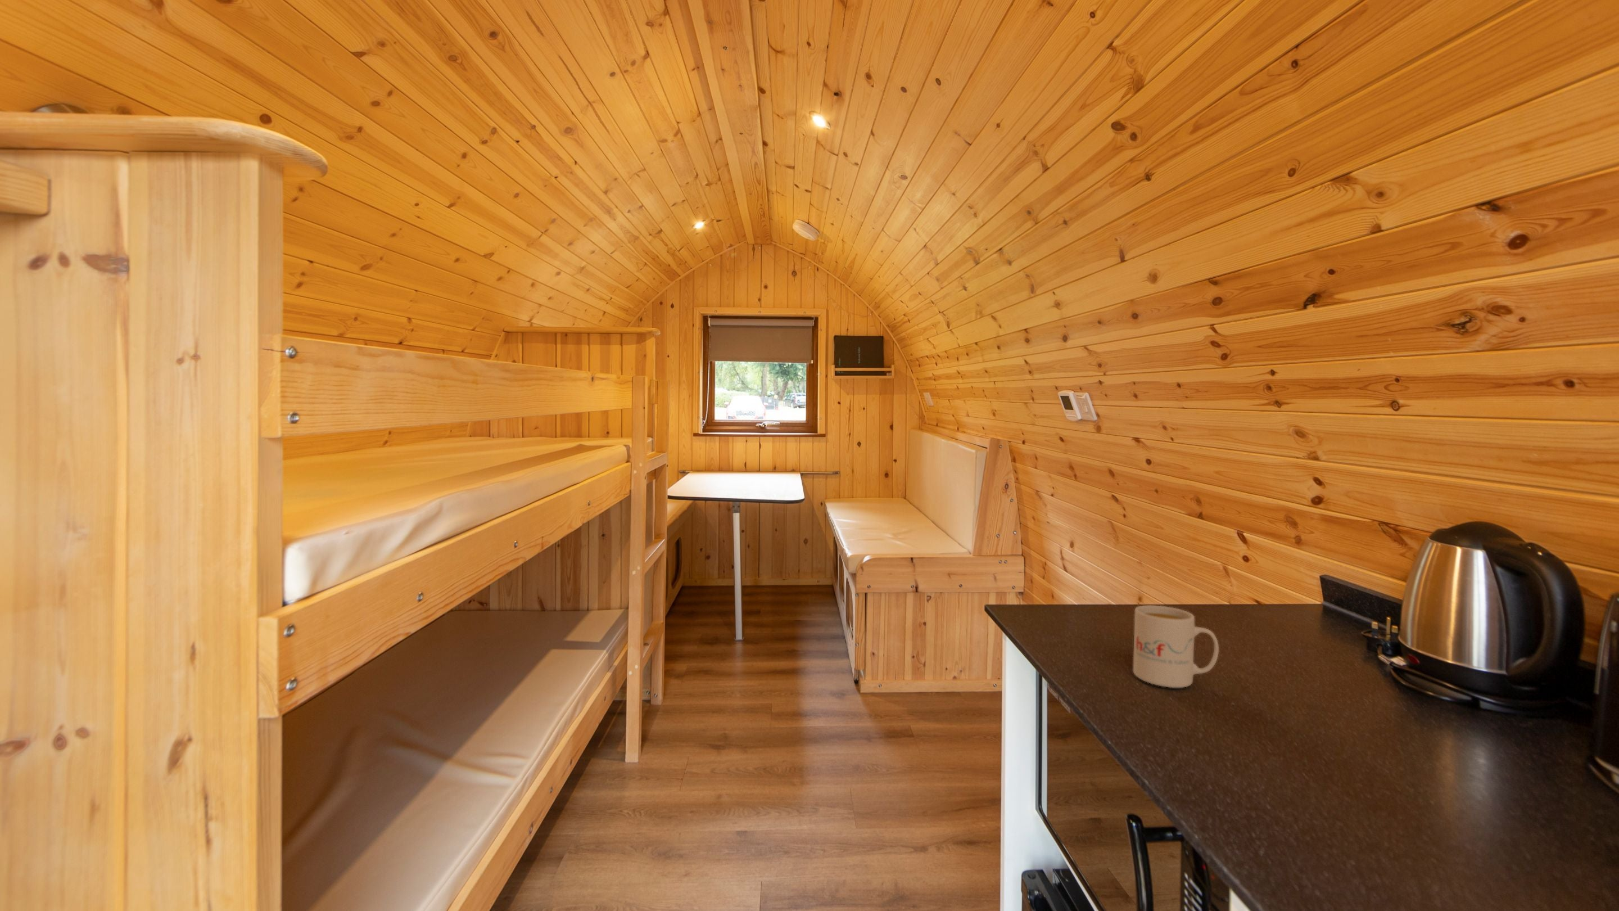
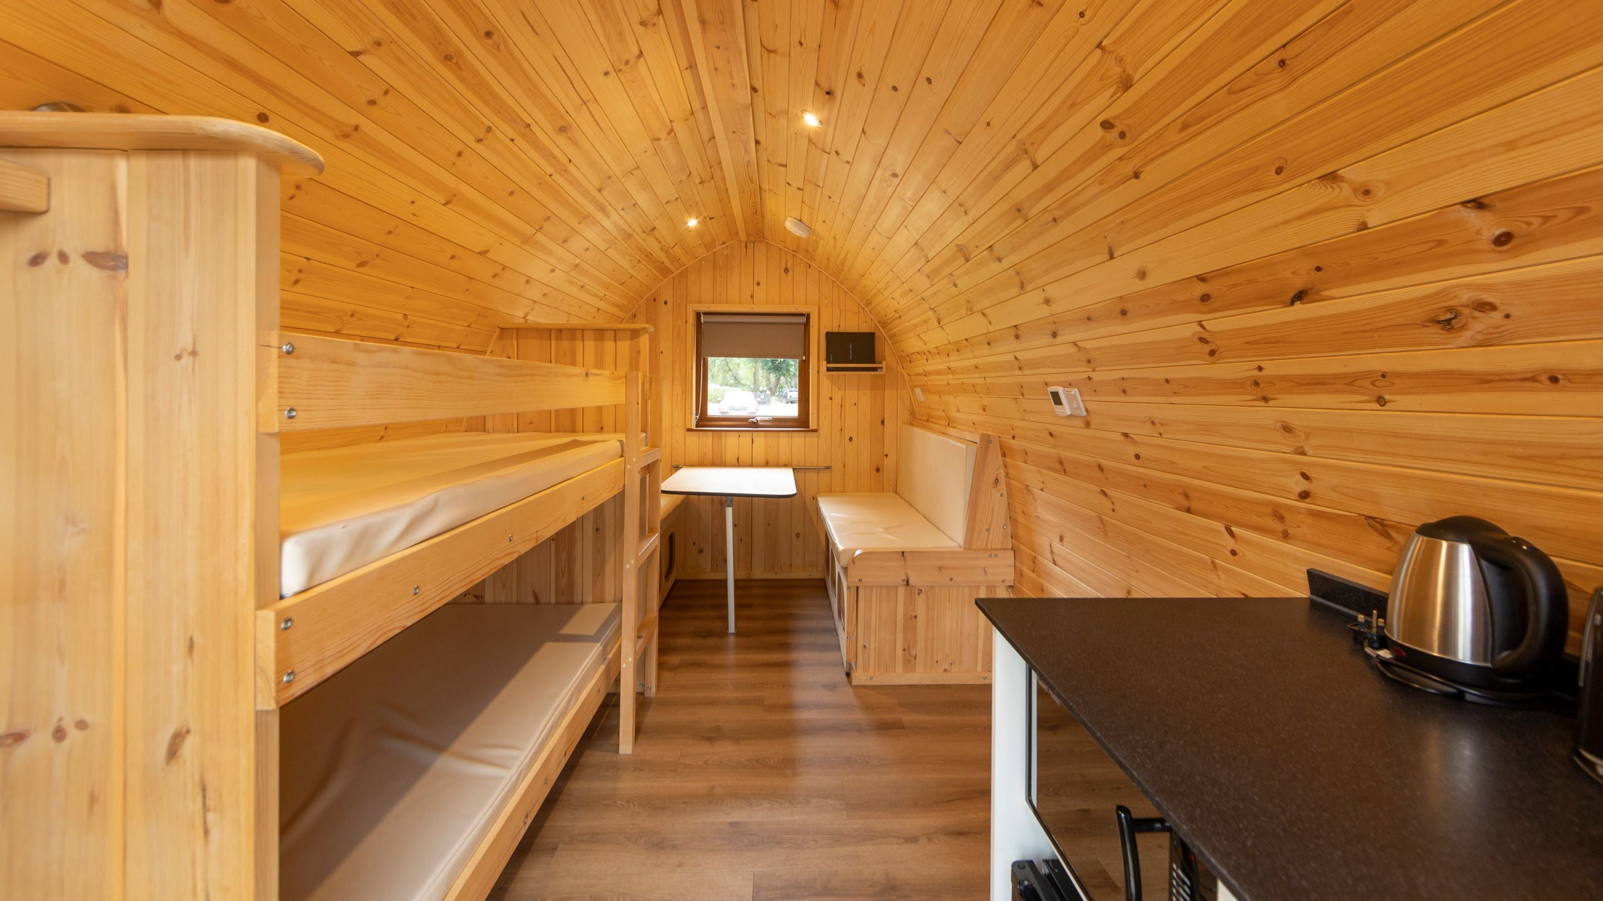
- mug (1175, 646)
